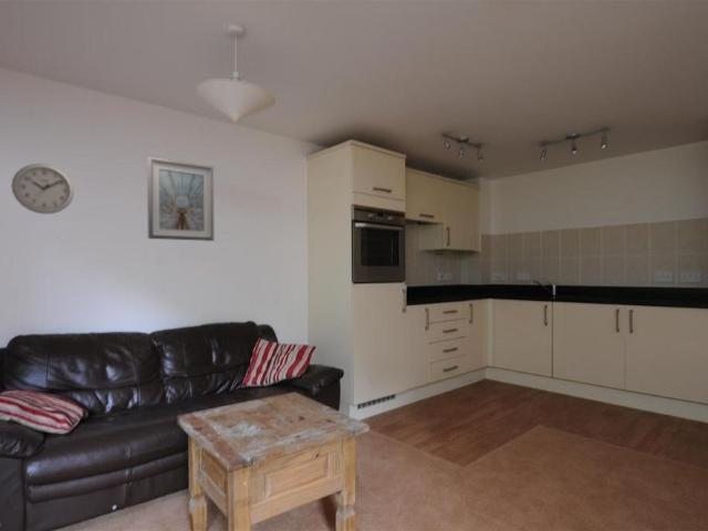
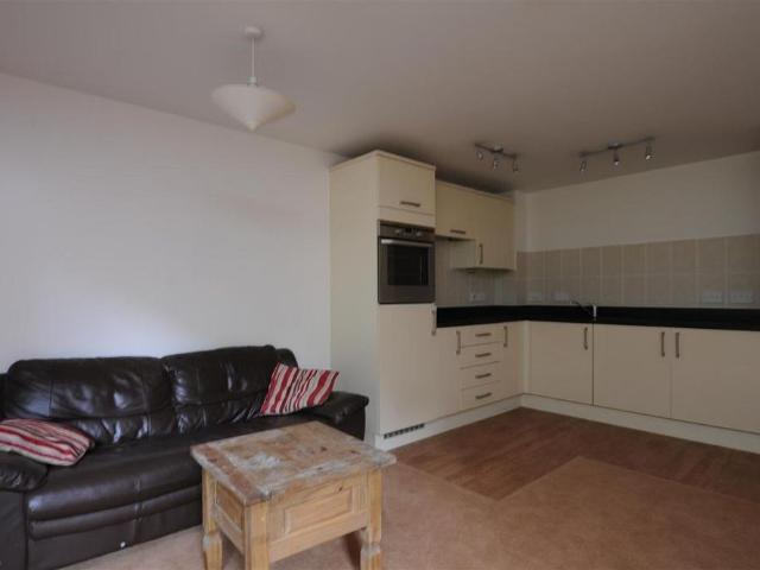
- picture frame (181, 200)
- wall clock (43, 188)
